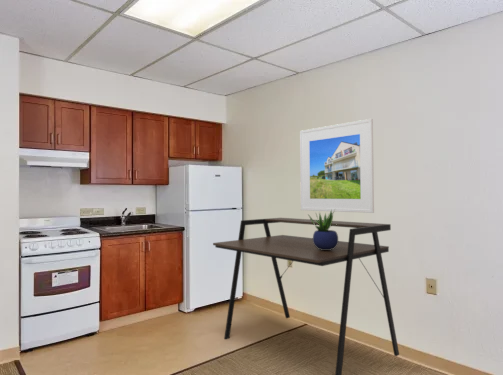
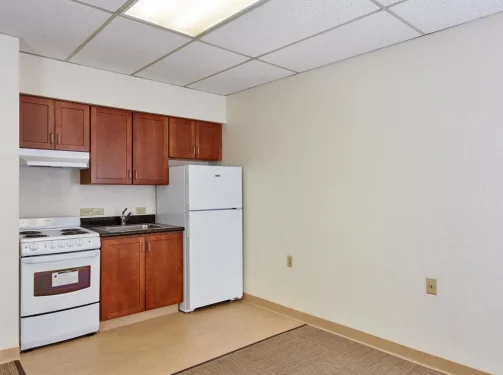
- desk (283, 290)
- potted plant (323, 228)
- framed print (333, 168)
